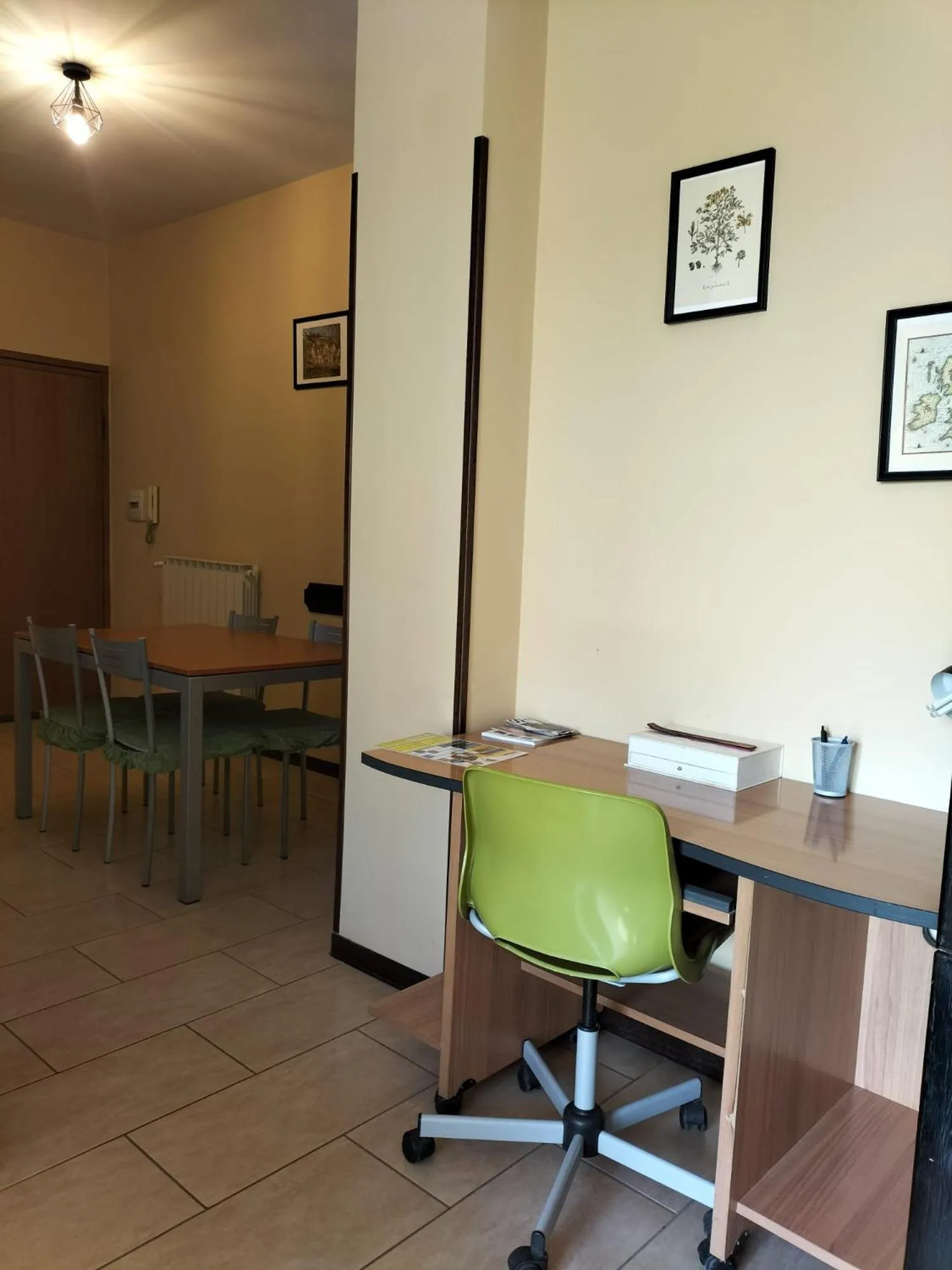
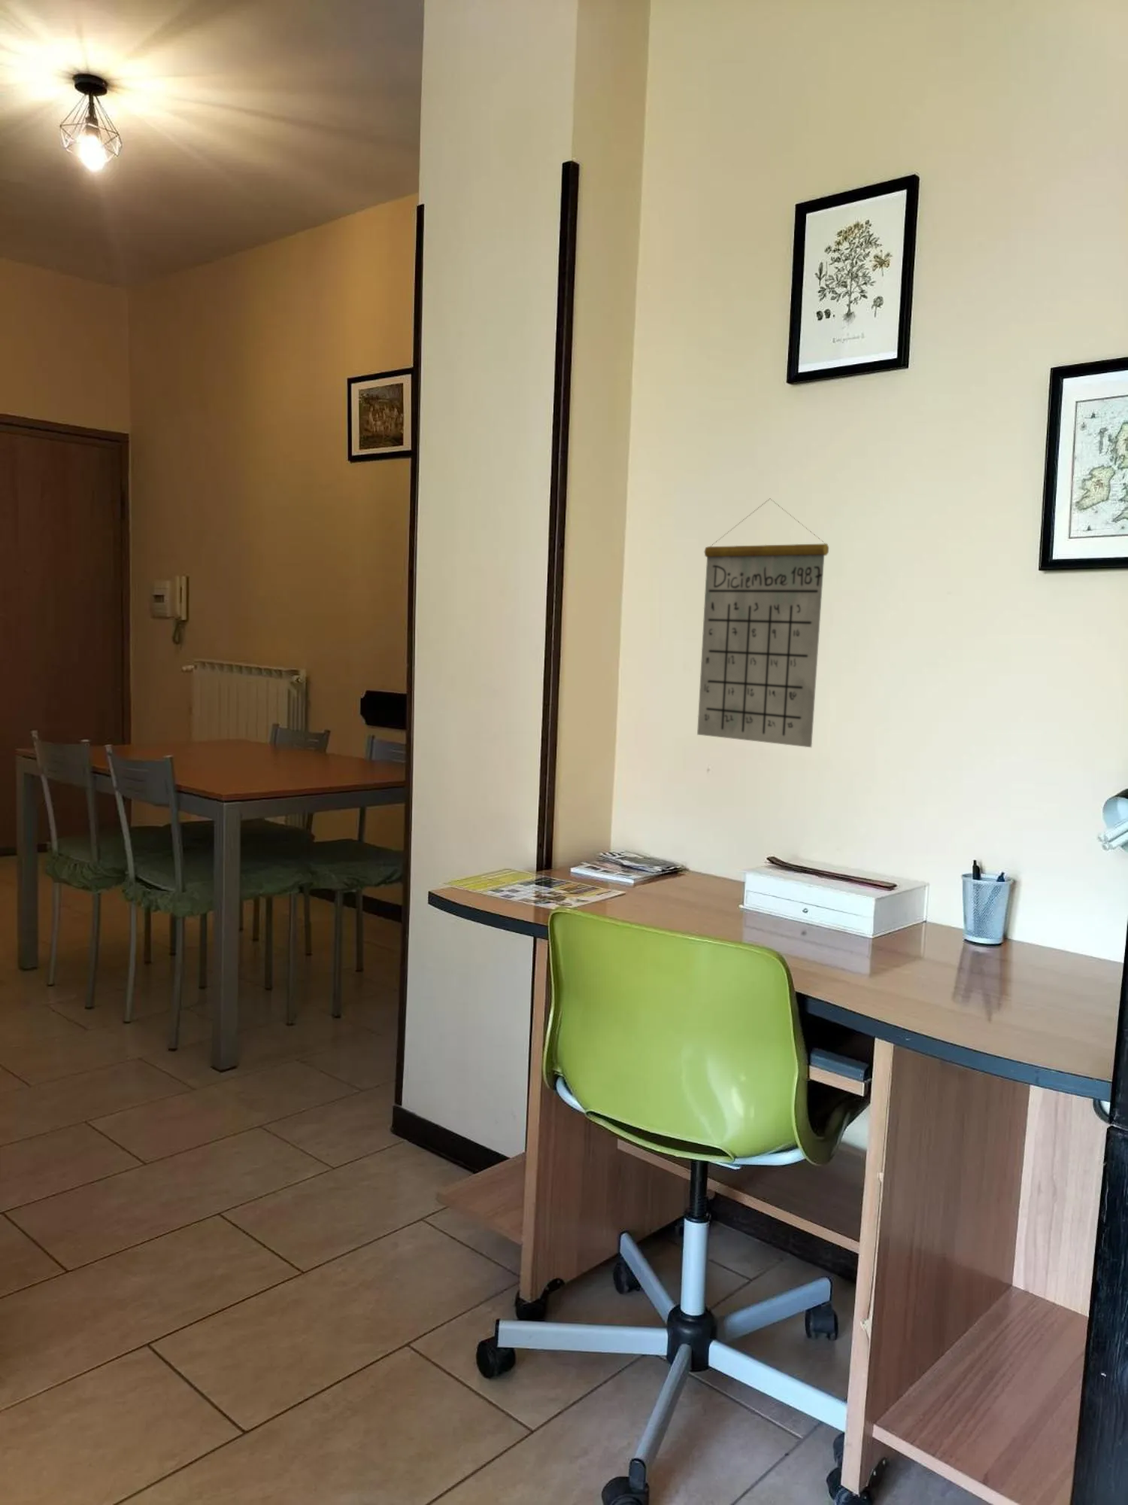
+ calendar (760, 620)
